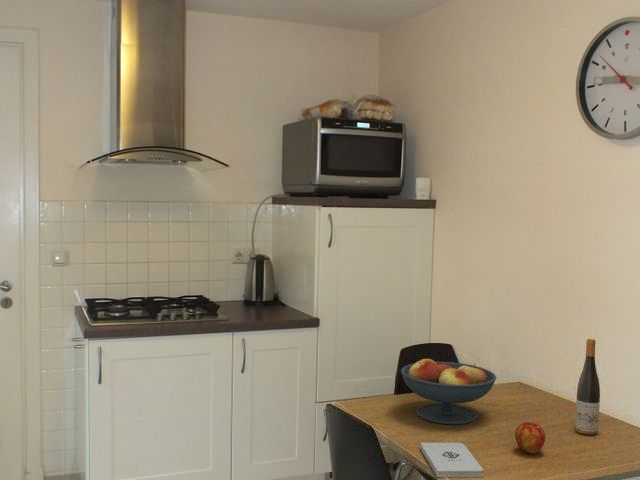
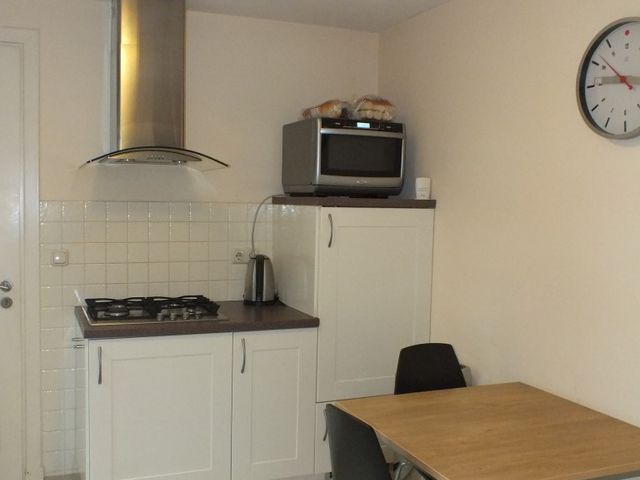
- wine bottle (588, 385)
- fruit bowl (447, 386)
- apple (530, 438)
- notepad (450, 458)
